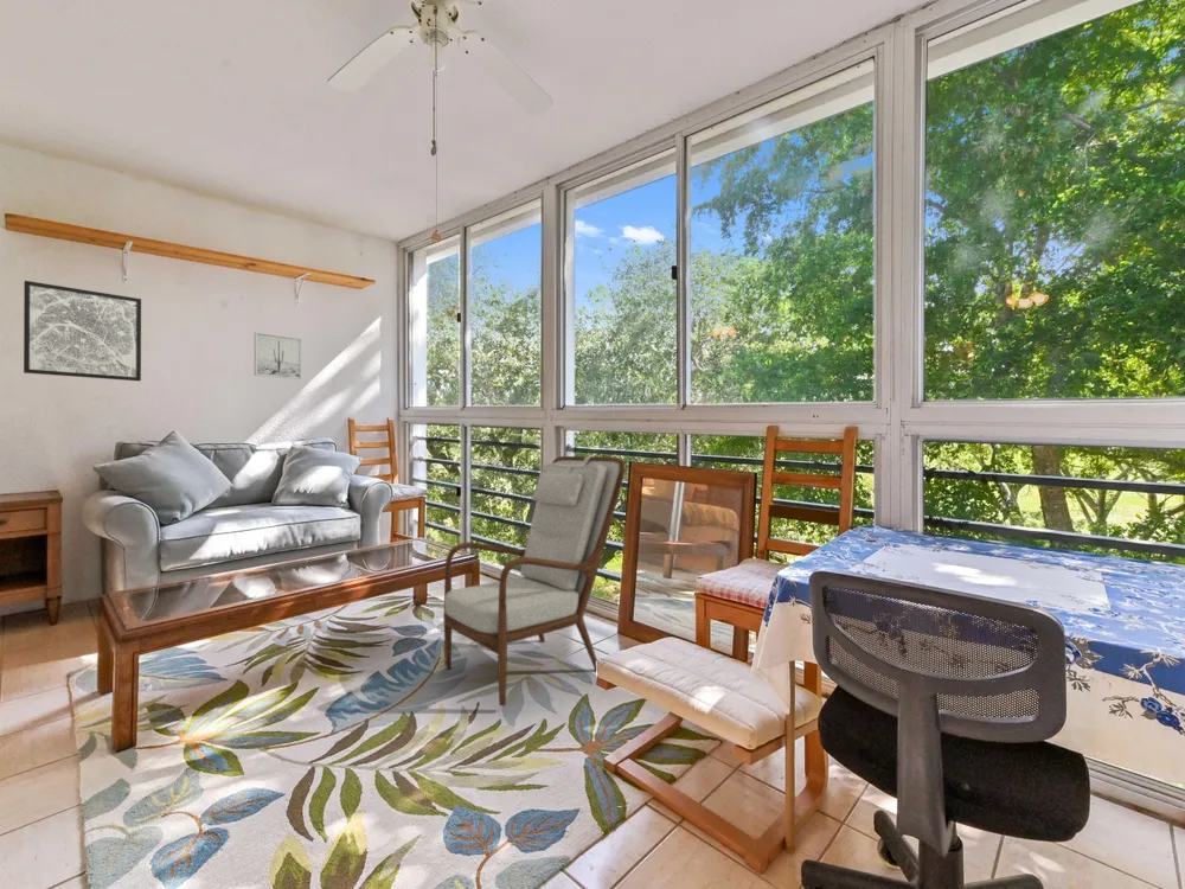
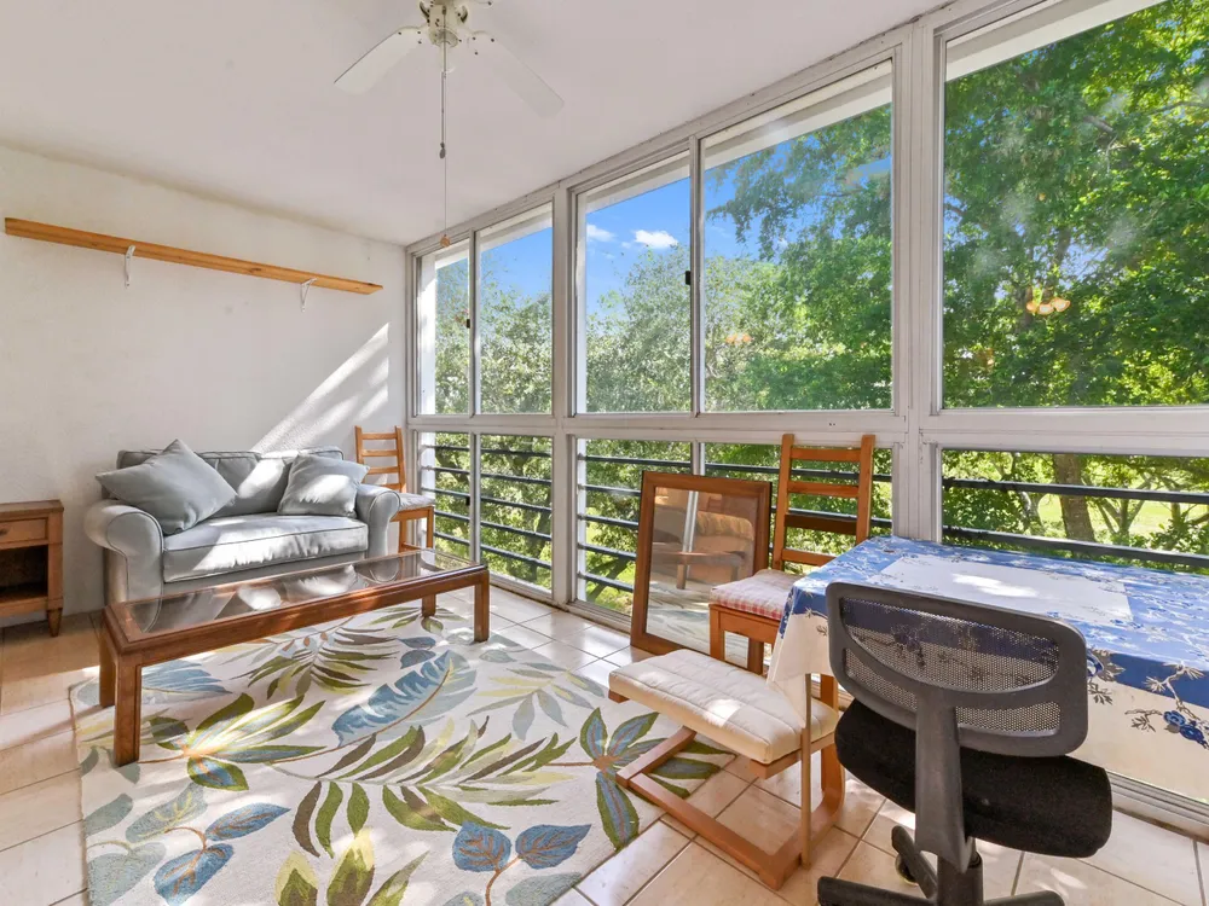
- armchair (532, 561)
- wall art (277, 356)
- wall art (85, 333)
